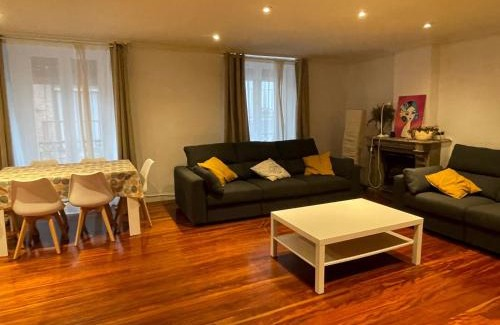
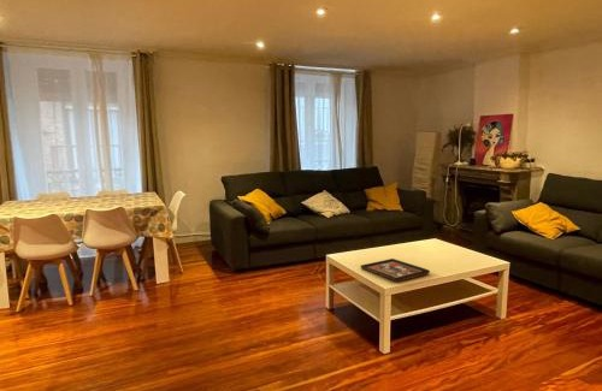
+ decorative tray (394, 268)
